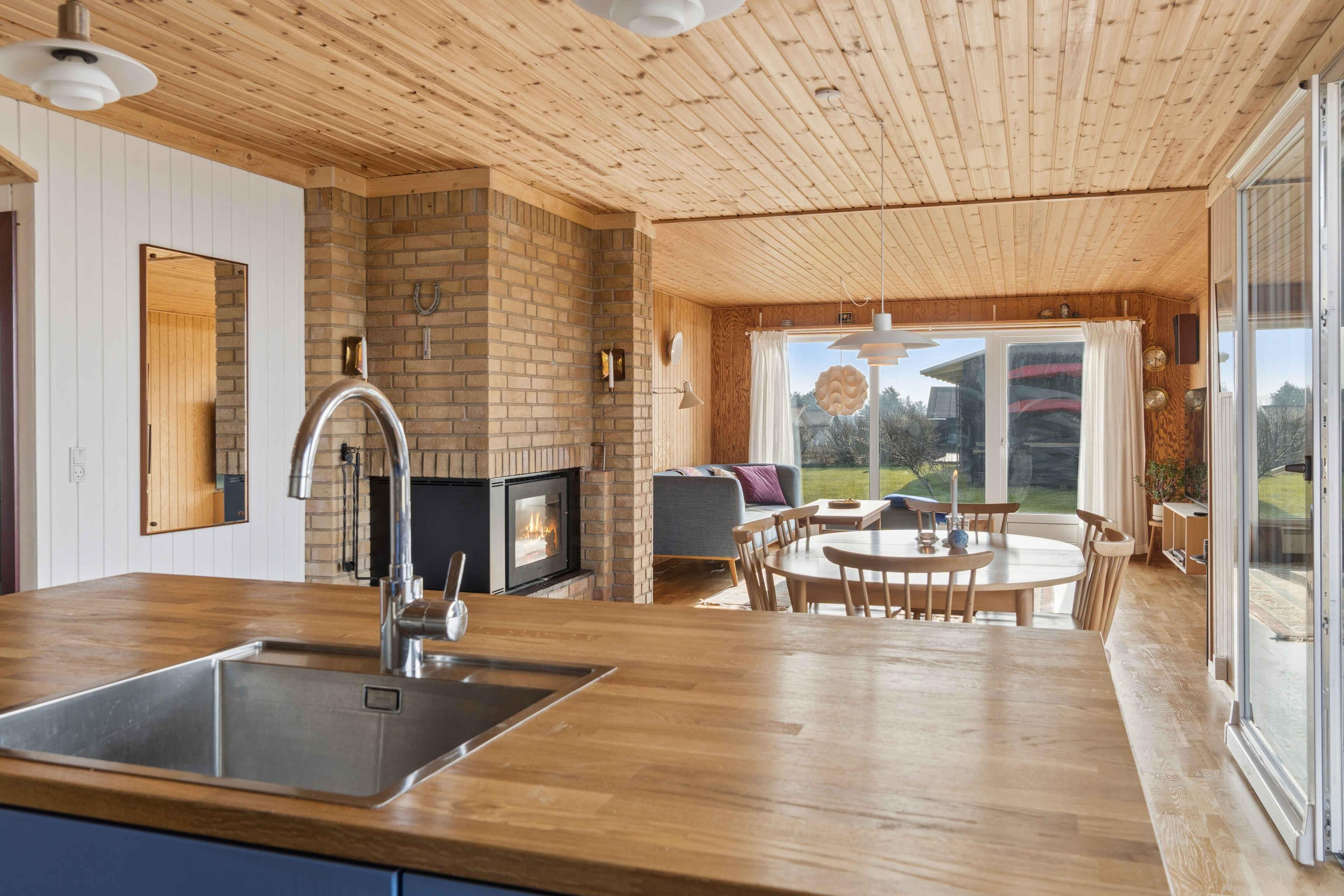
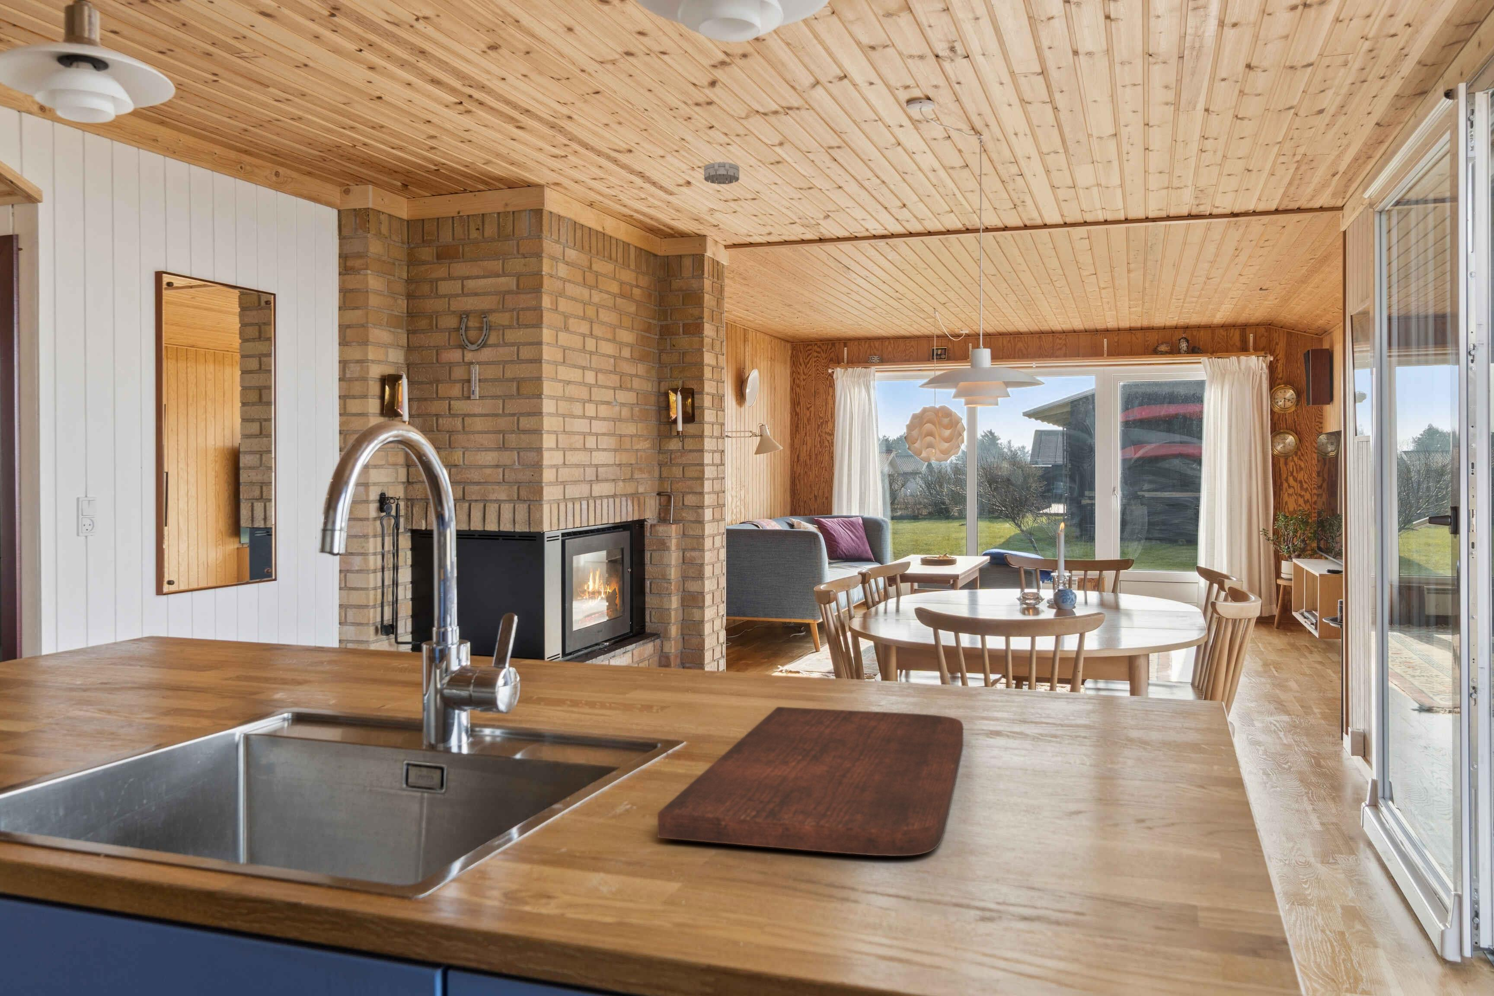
+ smoke detector (721, 172)
+ cutting board (839, 766)
